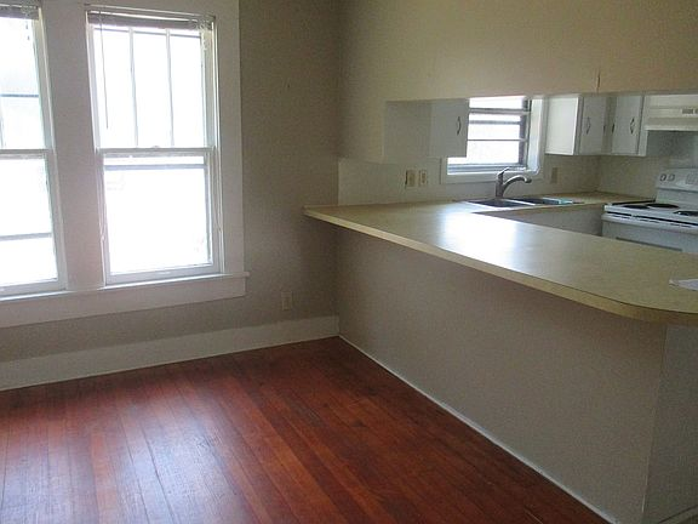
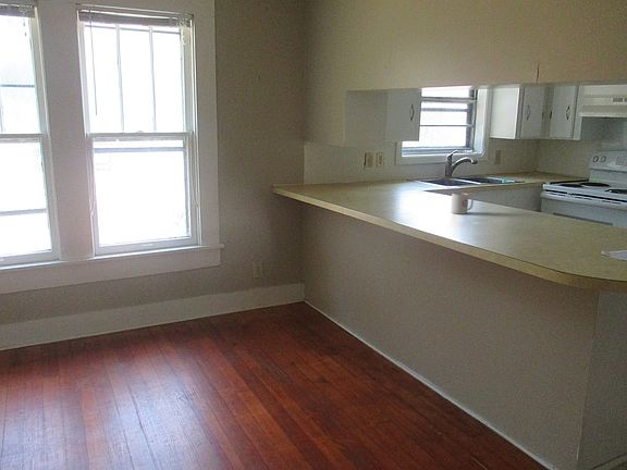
+ mug (463, 202)
